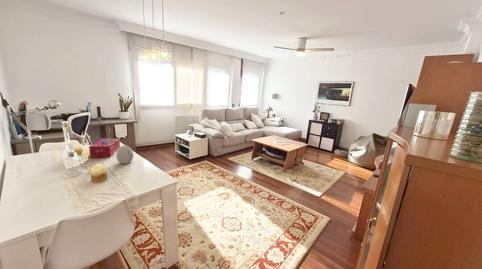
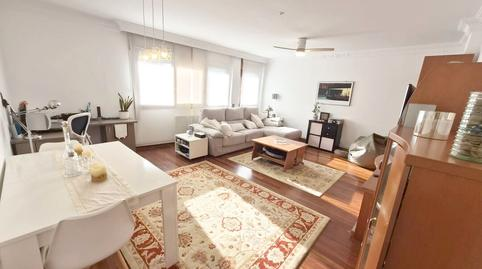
- decorative egg (124, 153)
- tissue box (106, 147)
